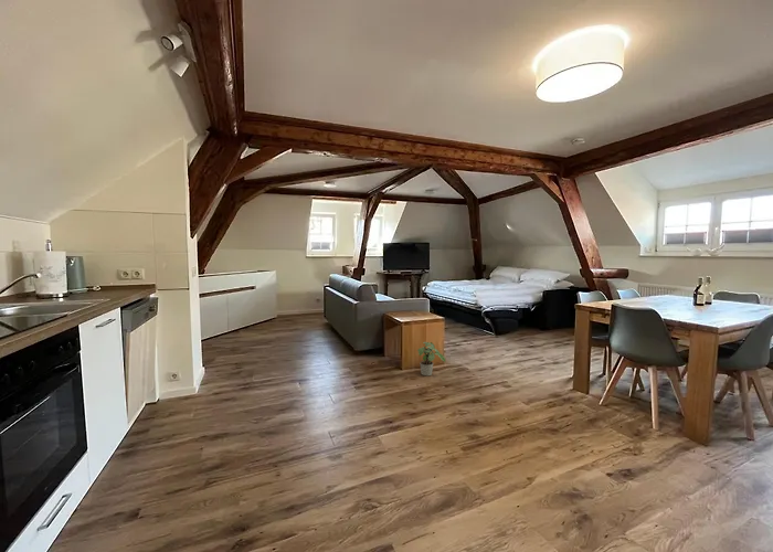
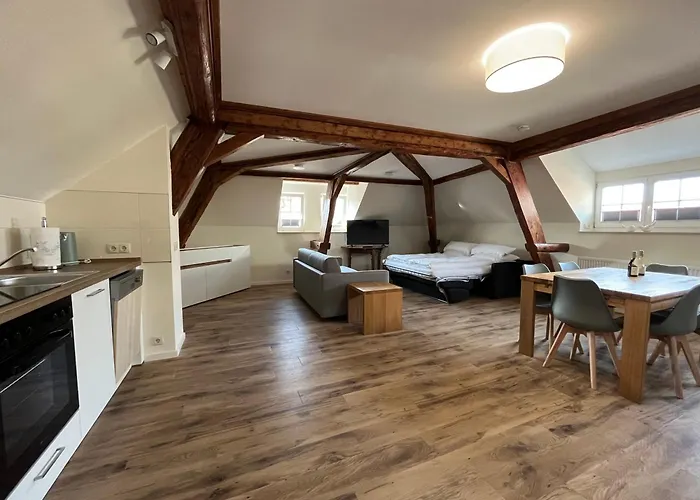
- potted plant (428, 359)
